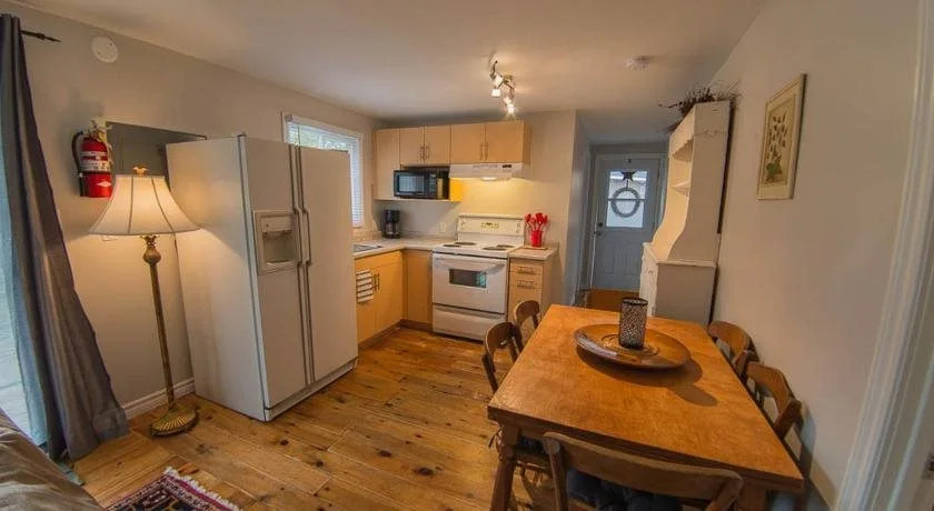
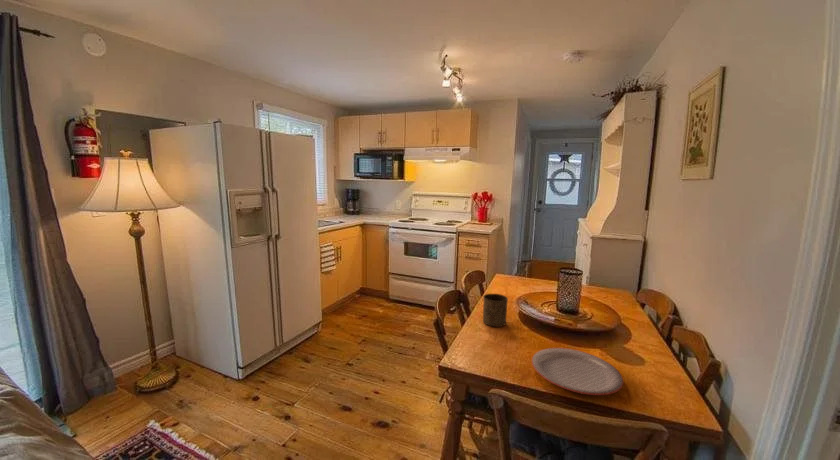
+ plate (574, 370)
+ cup (495, 309)
